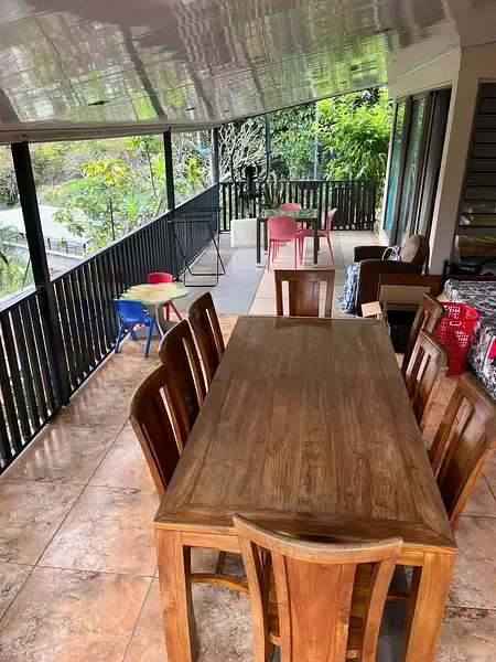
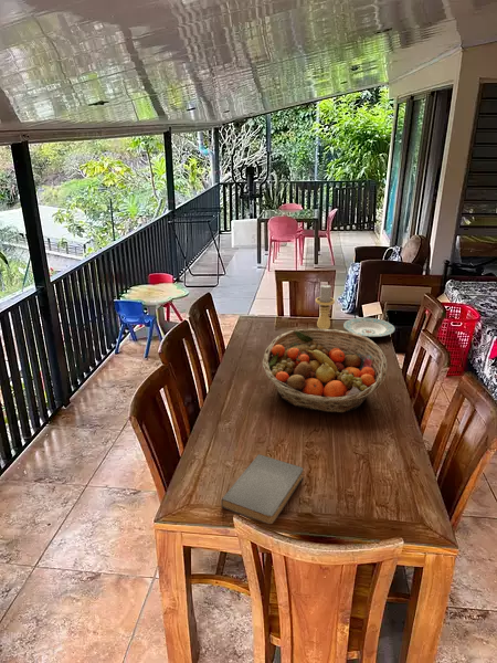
+ fruit basket (322, 369)
+ book (264, 486)
+ candle holder (324, 319)
+ plate (368, 329)
